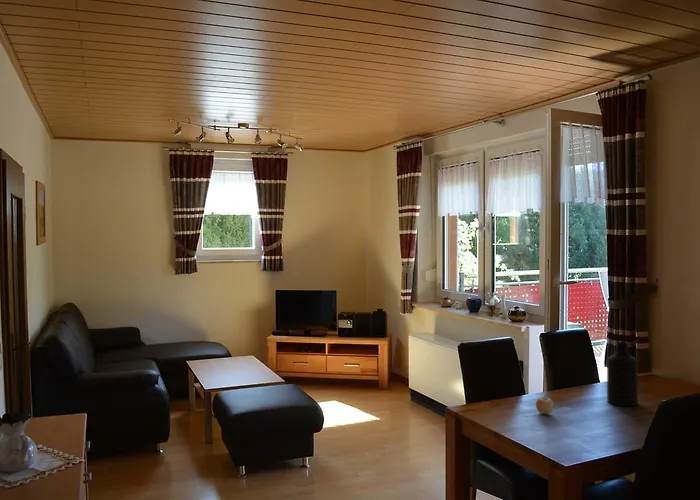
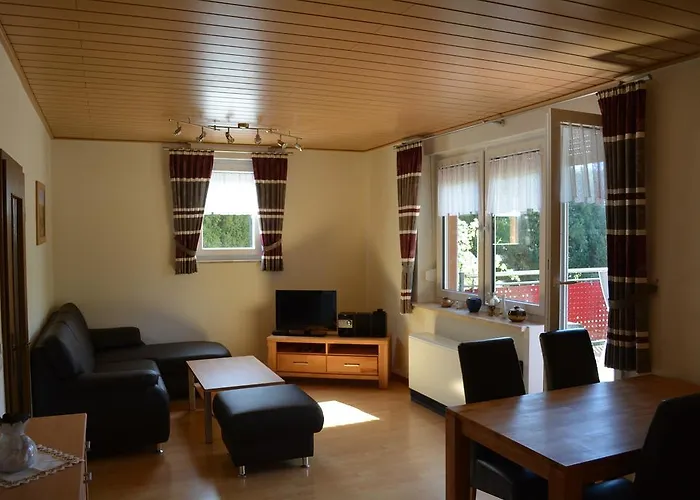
- bottle (622, 372)
- fruit (544, 404)
